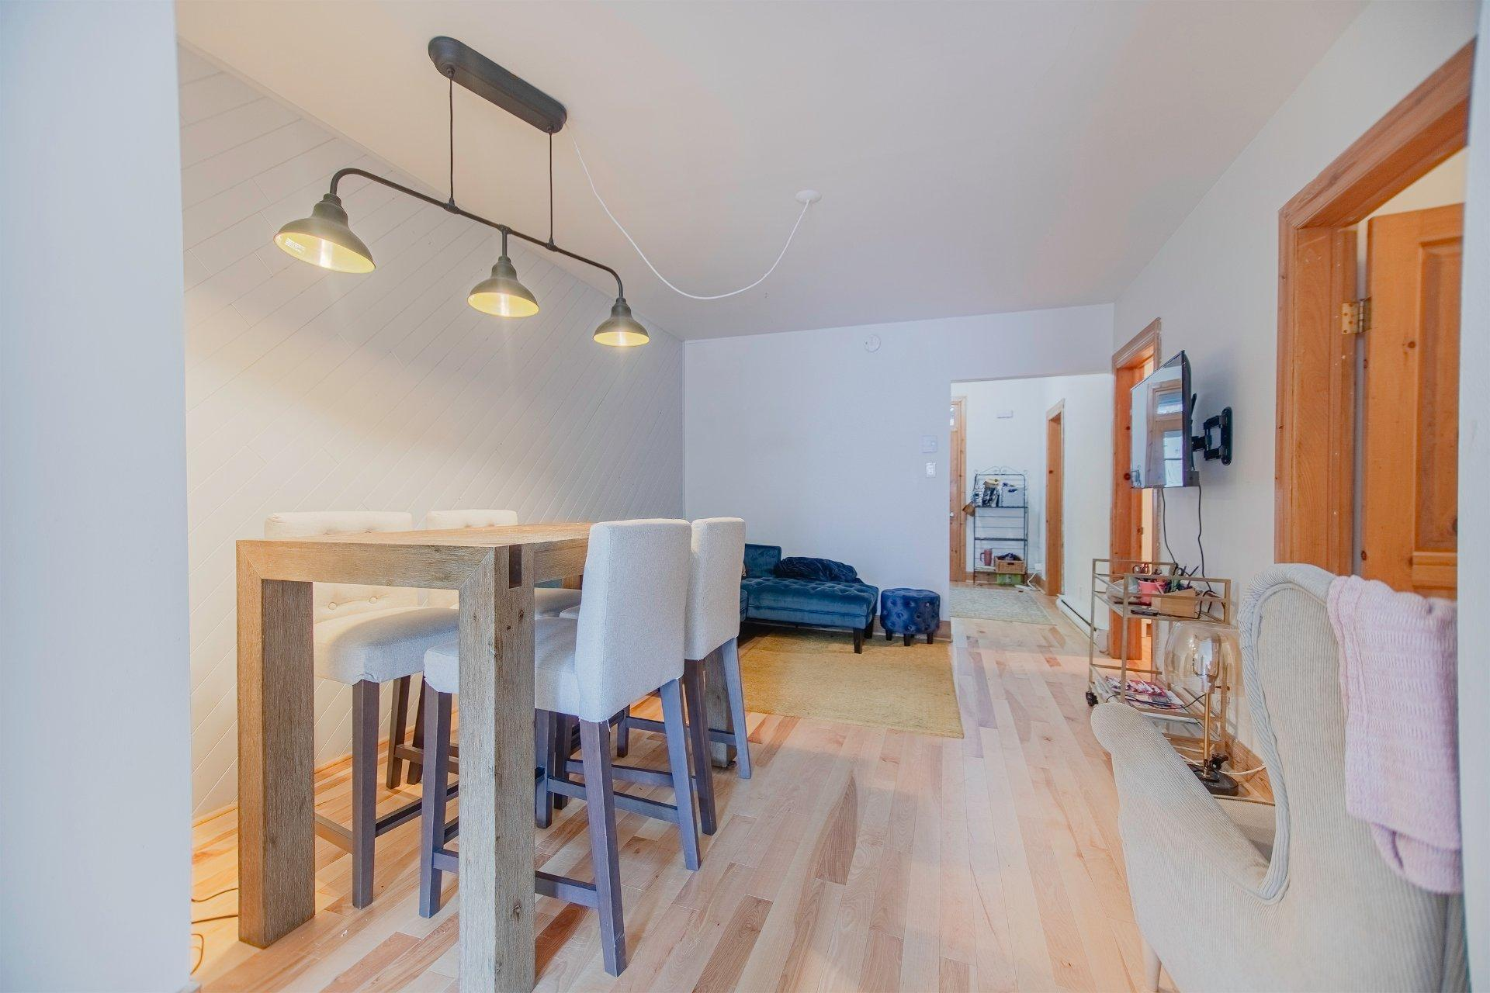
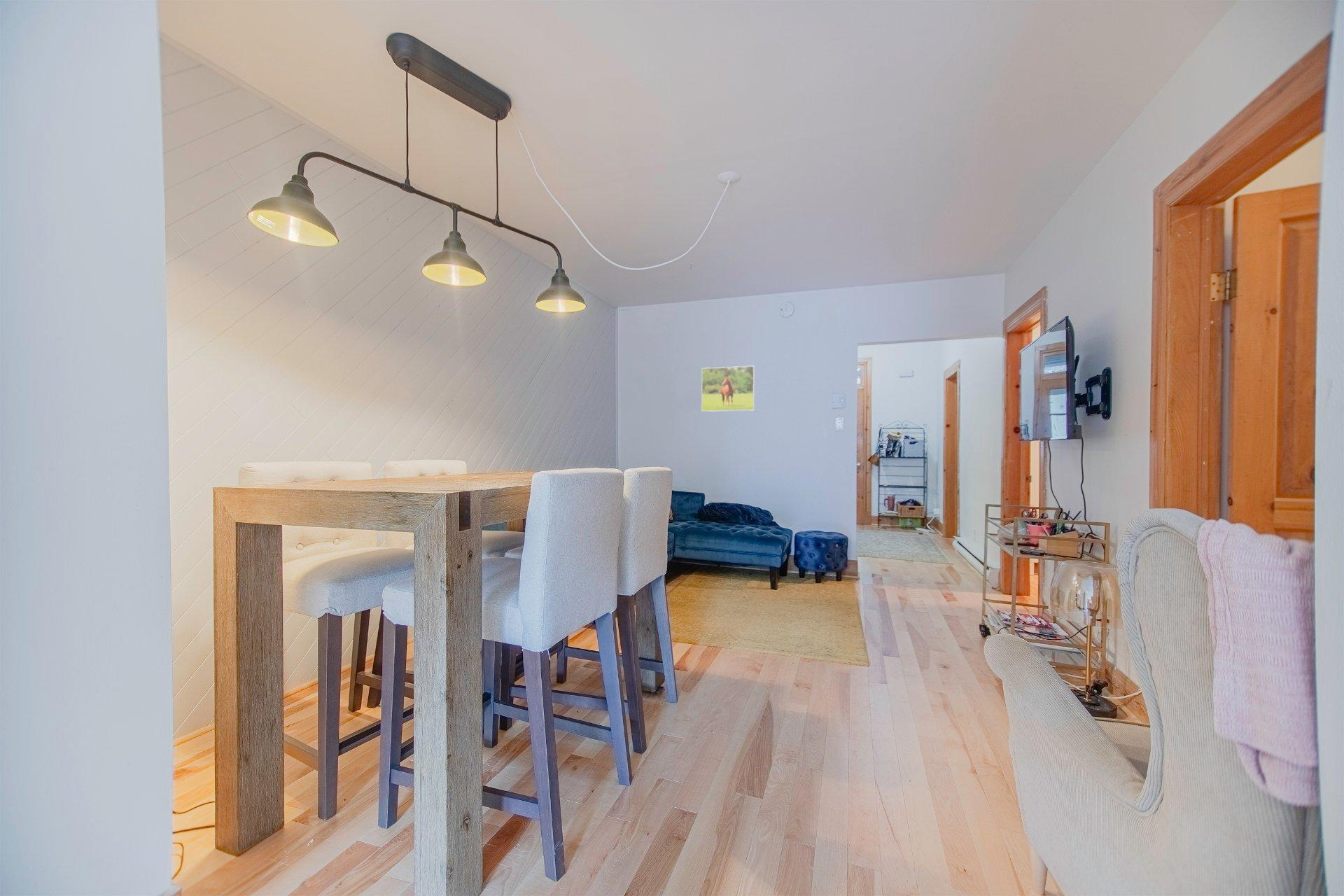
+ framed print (727, 388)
